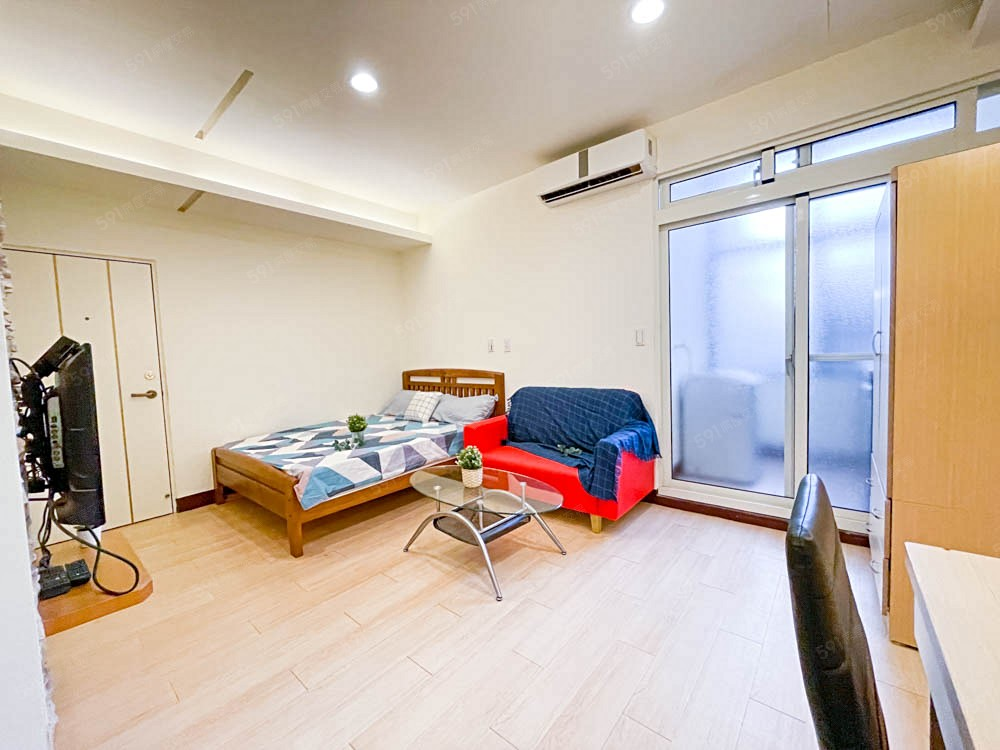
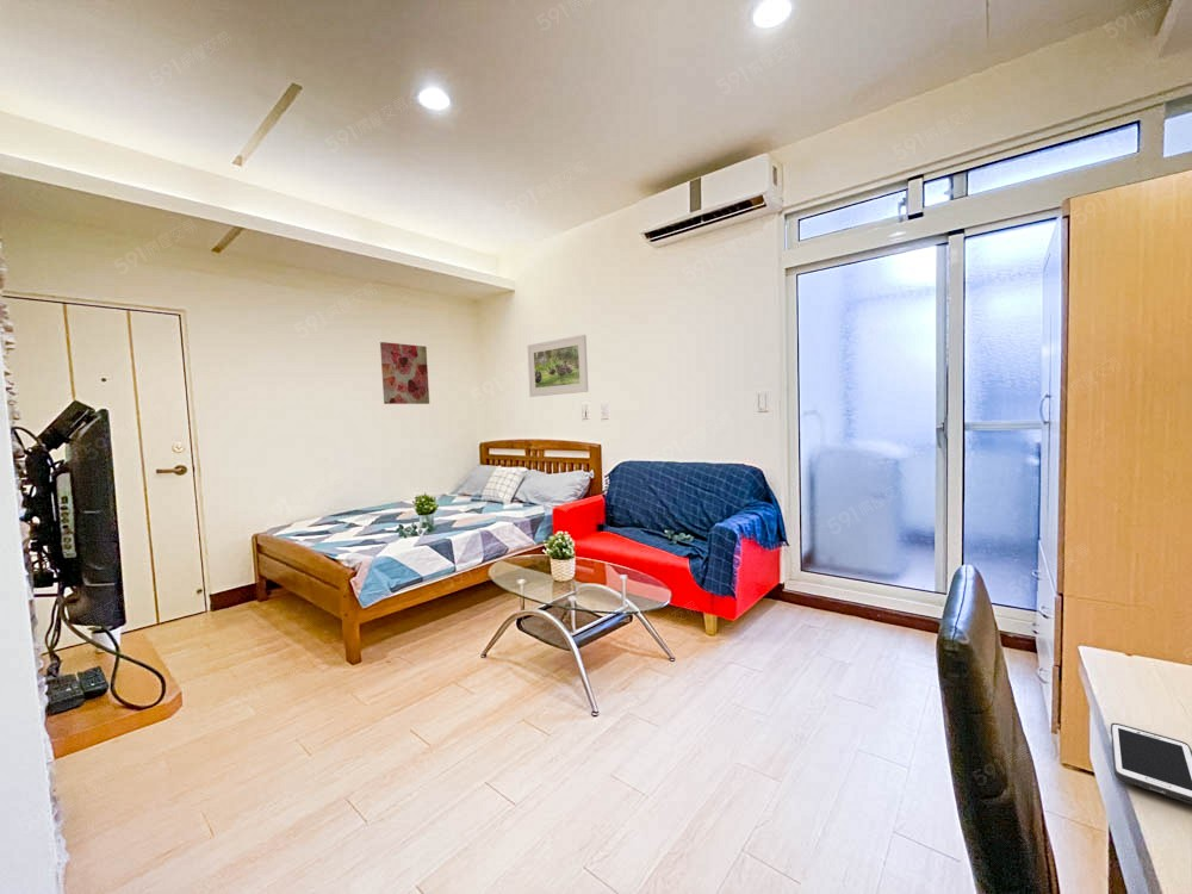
+ cell phone (1153, 760)
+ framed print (555, 367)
+ wall art (405, 373)
